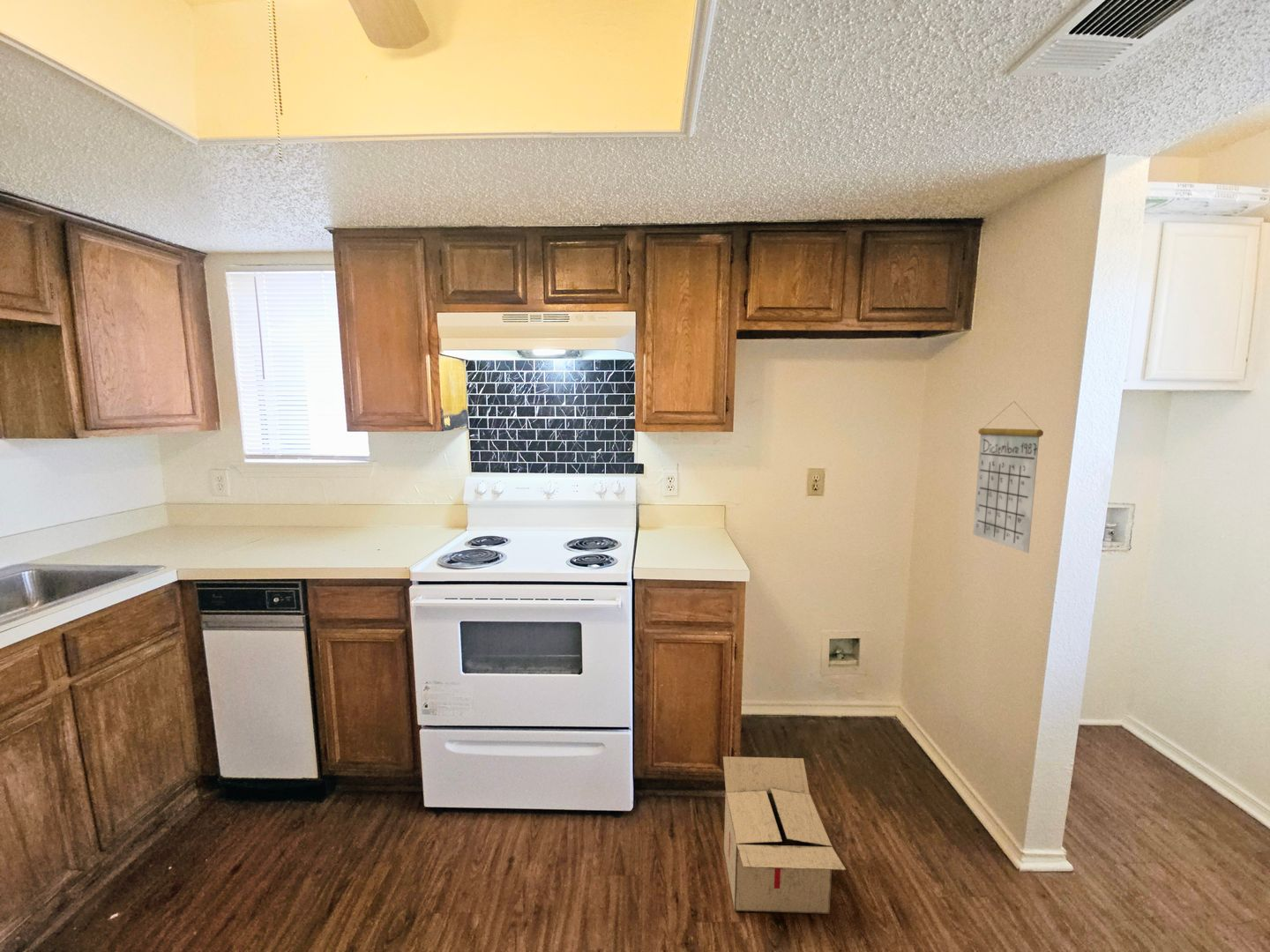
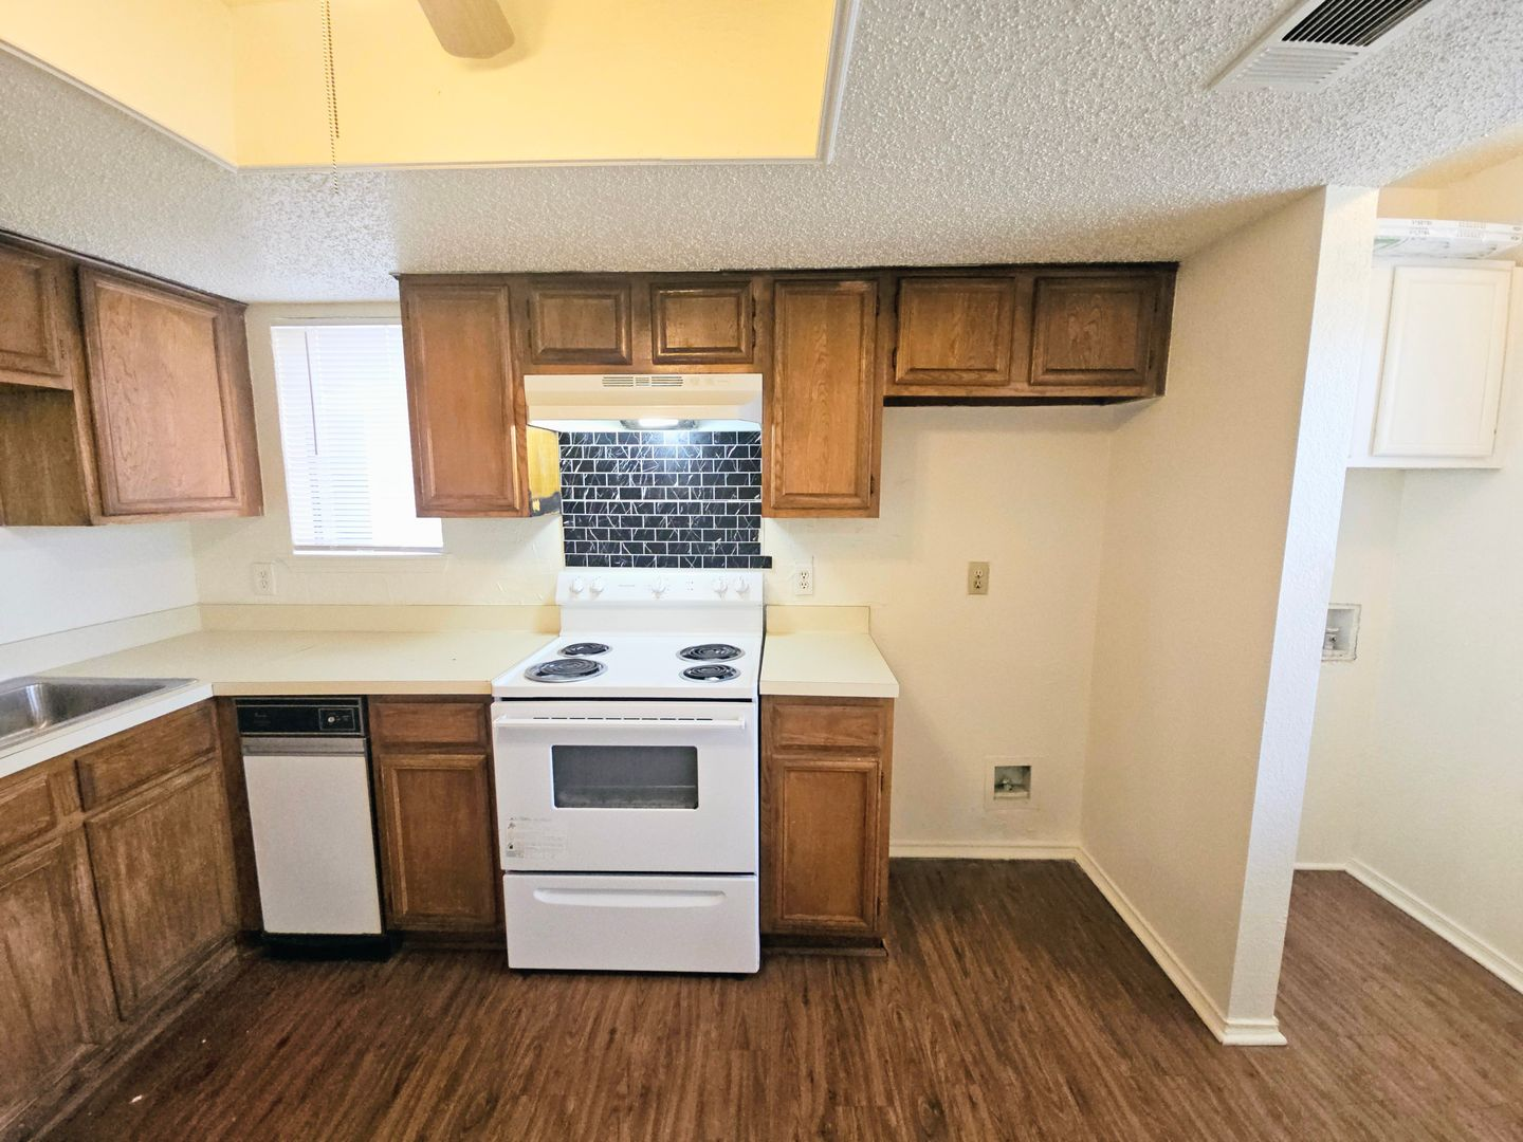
- cardboard box (775, 841)
- calendar (1005, 472)
